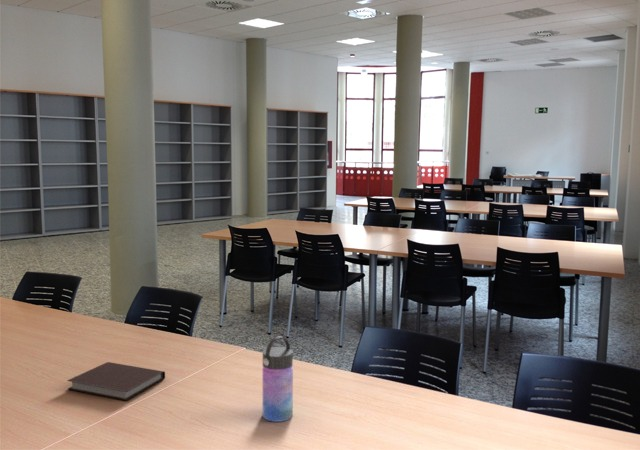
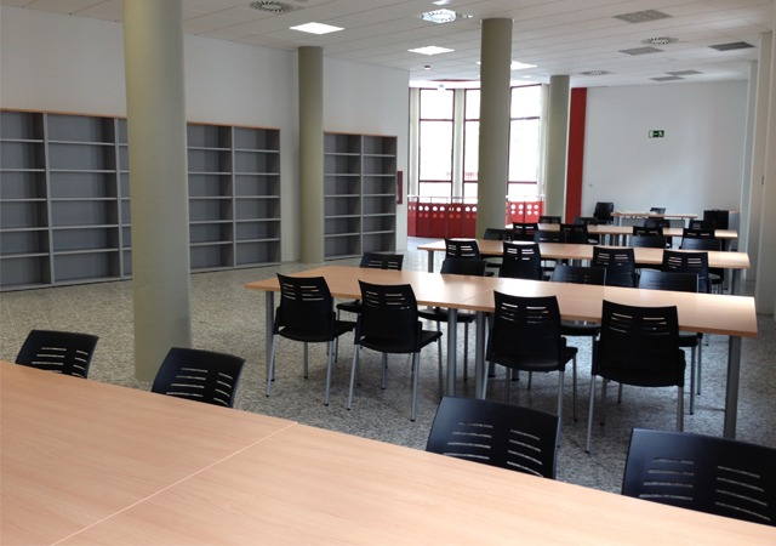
- notebook (117, 379)
- water bottle (277, 376)
